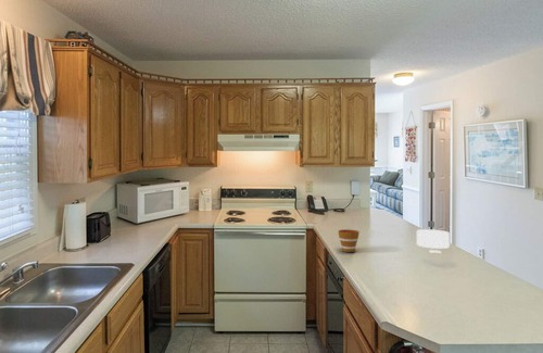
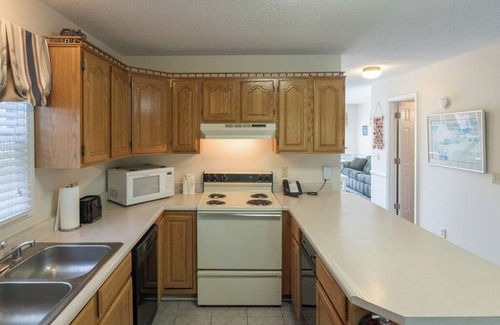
- bowl (432, 241)
- cup (348, 240)
